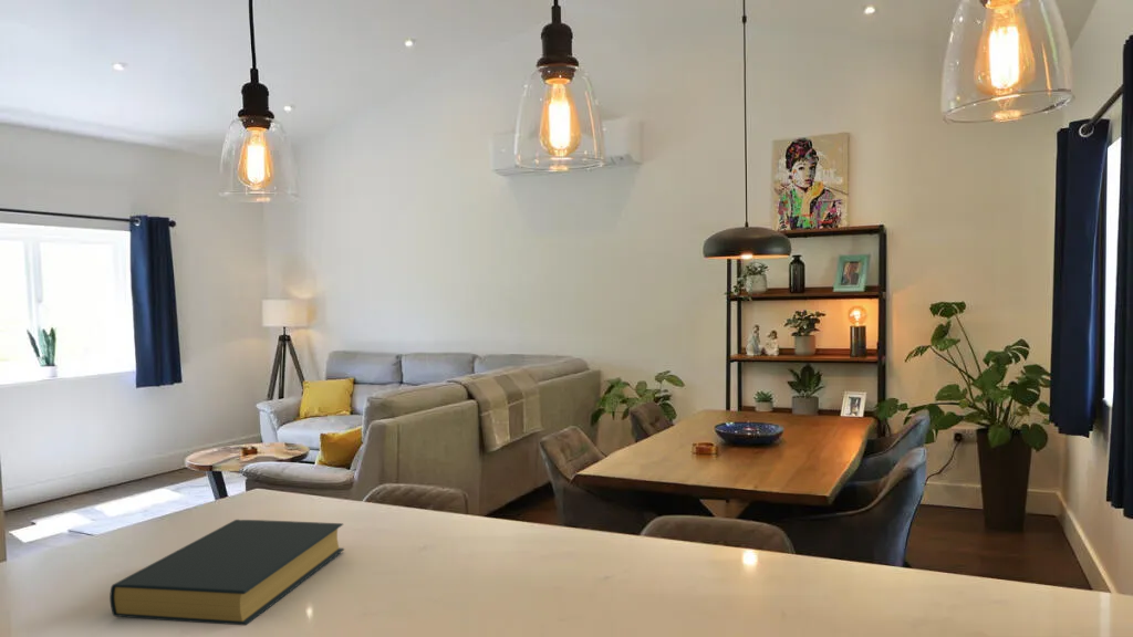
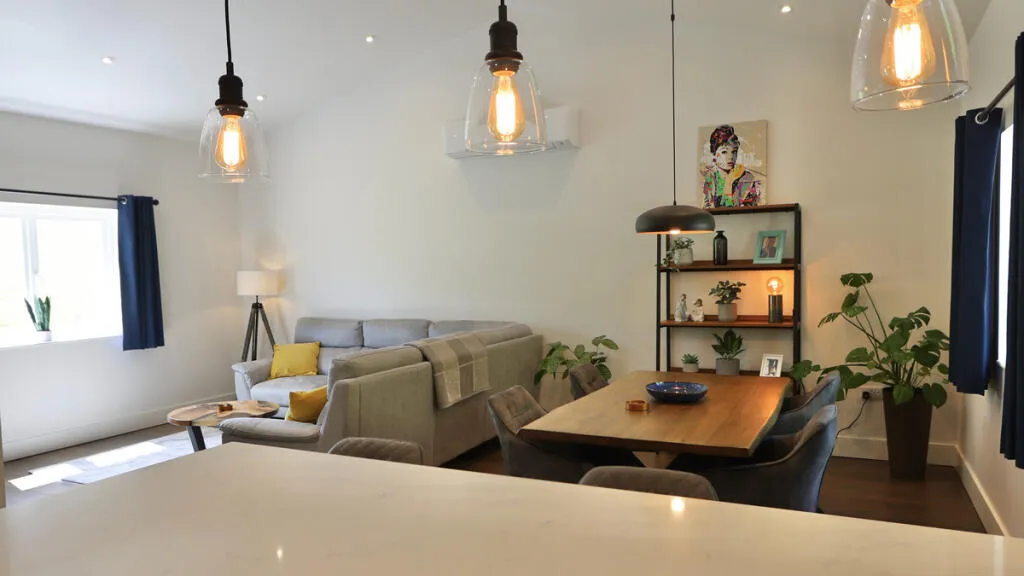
- hardback book (238, 565)
